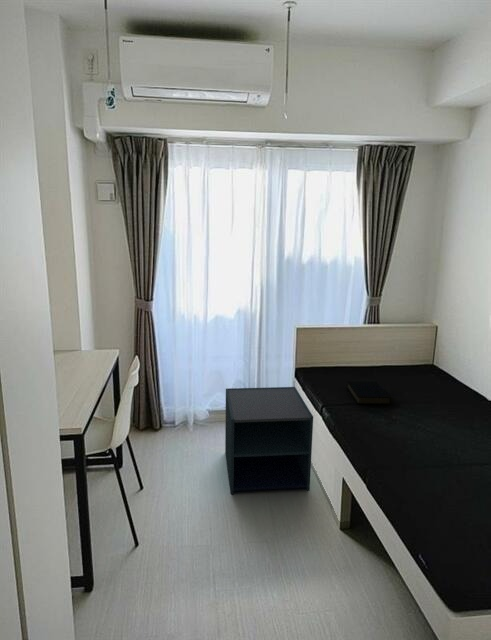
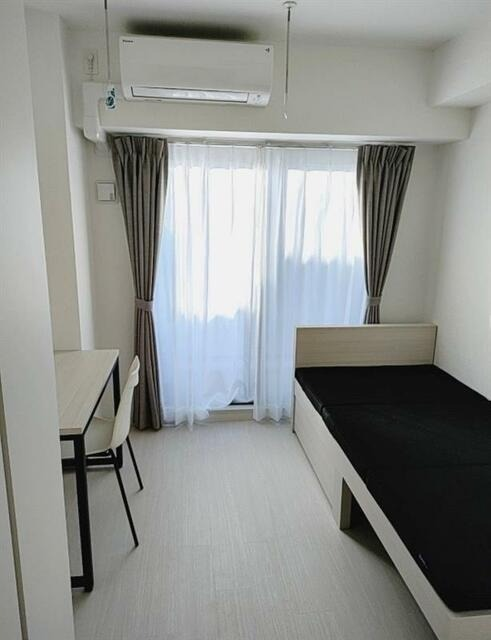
- hardback book (367, 392)
- nightstand (265, 436)
